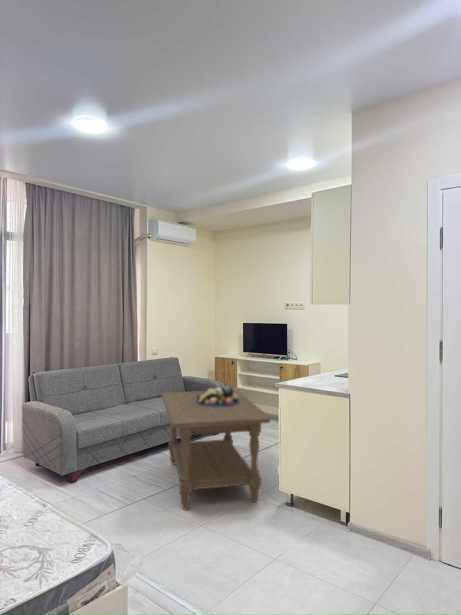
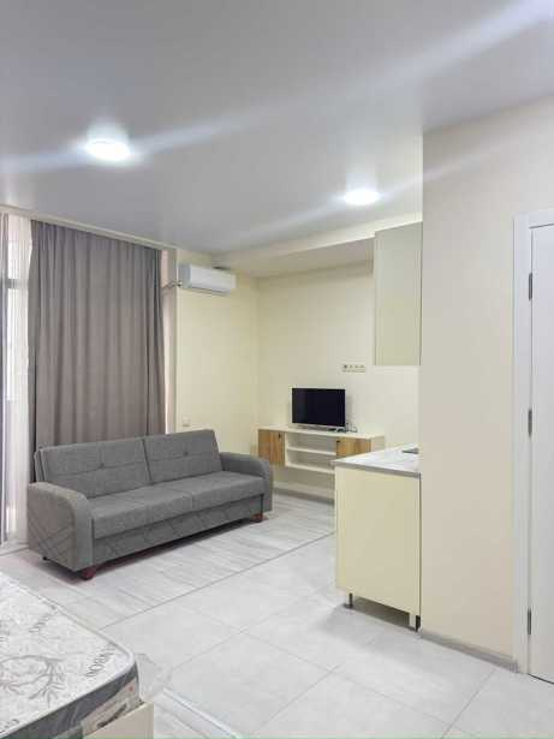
- fruit bowl (218, 394)
- coffee table (209, 442)
